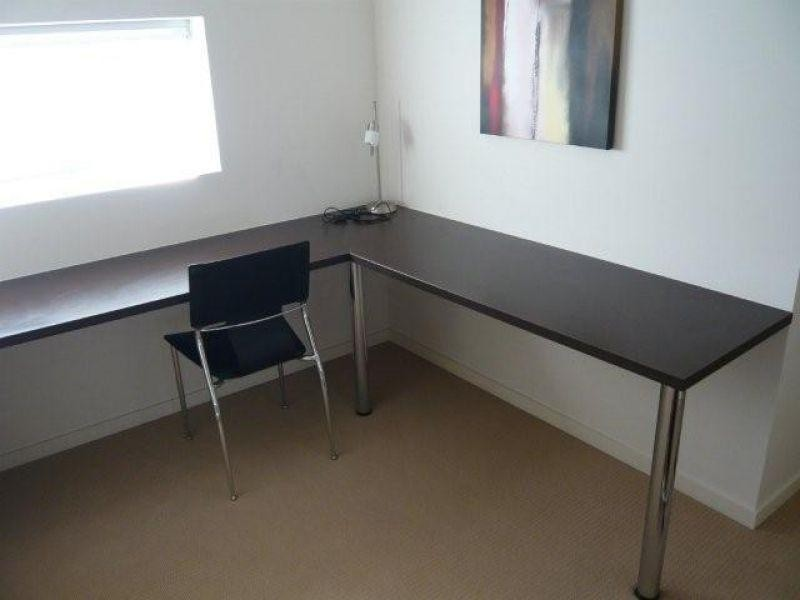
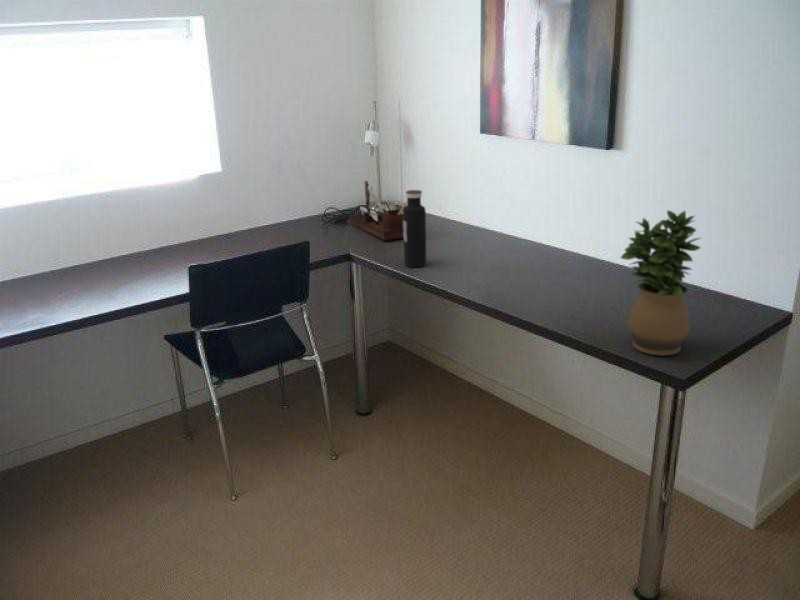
+ potted plant (661, 278)
+ water bottle (414, 228)
+ desk organizer (381, 208)
